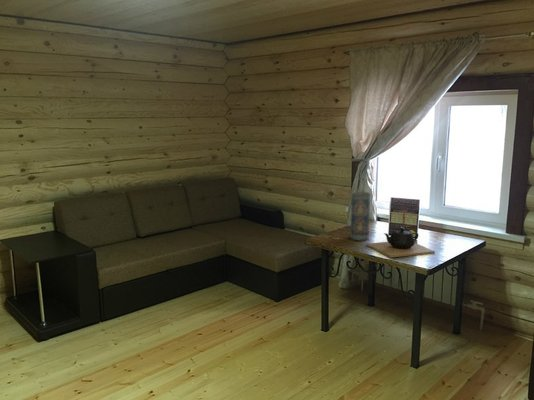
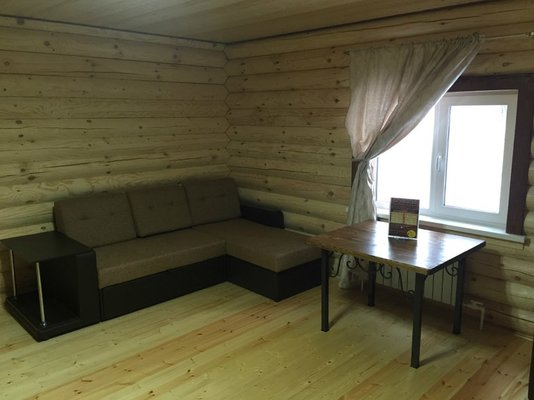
- vase (360, 215)
- teapot (400, 238)
